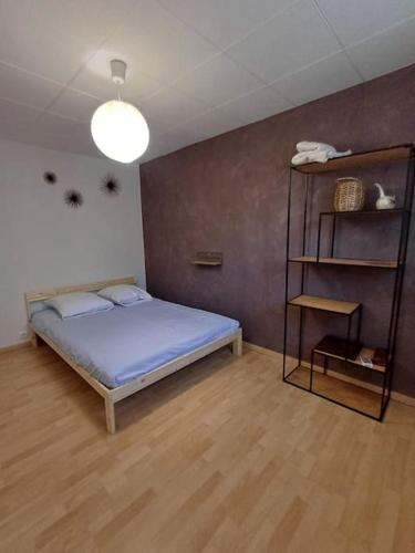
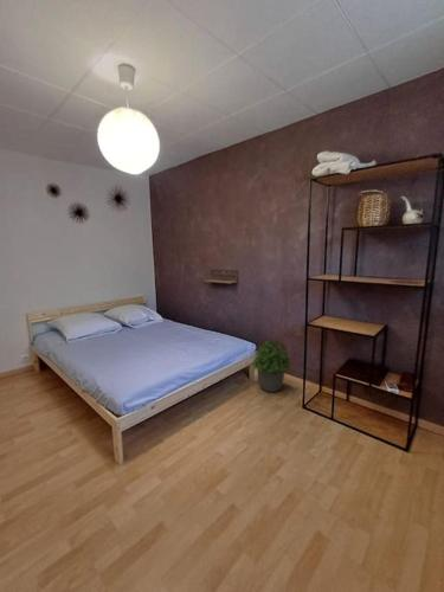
+ potted plant (270, 363)
